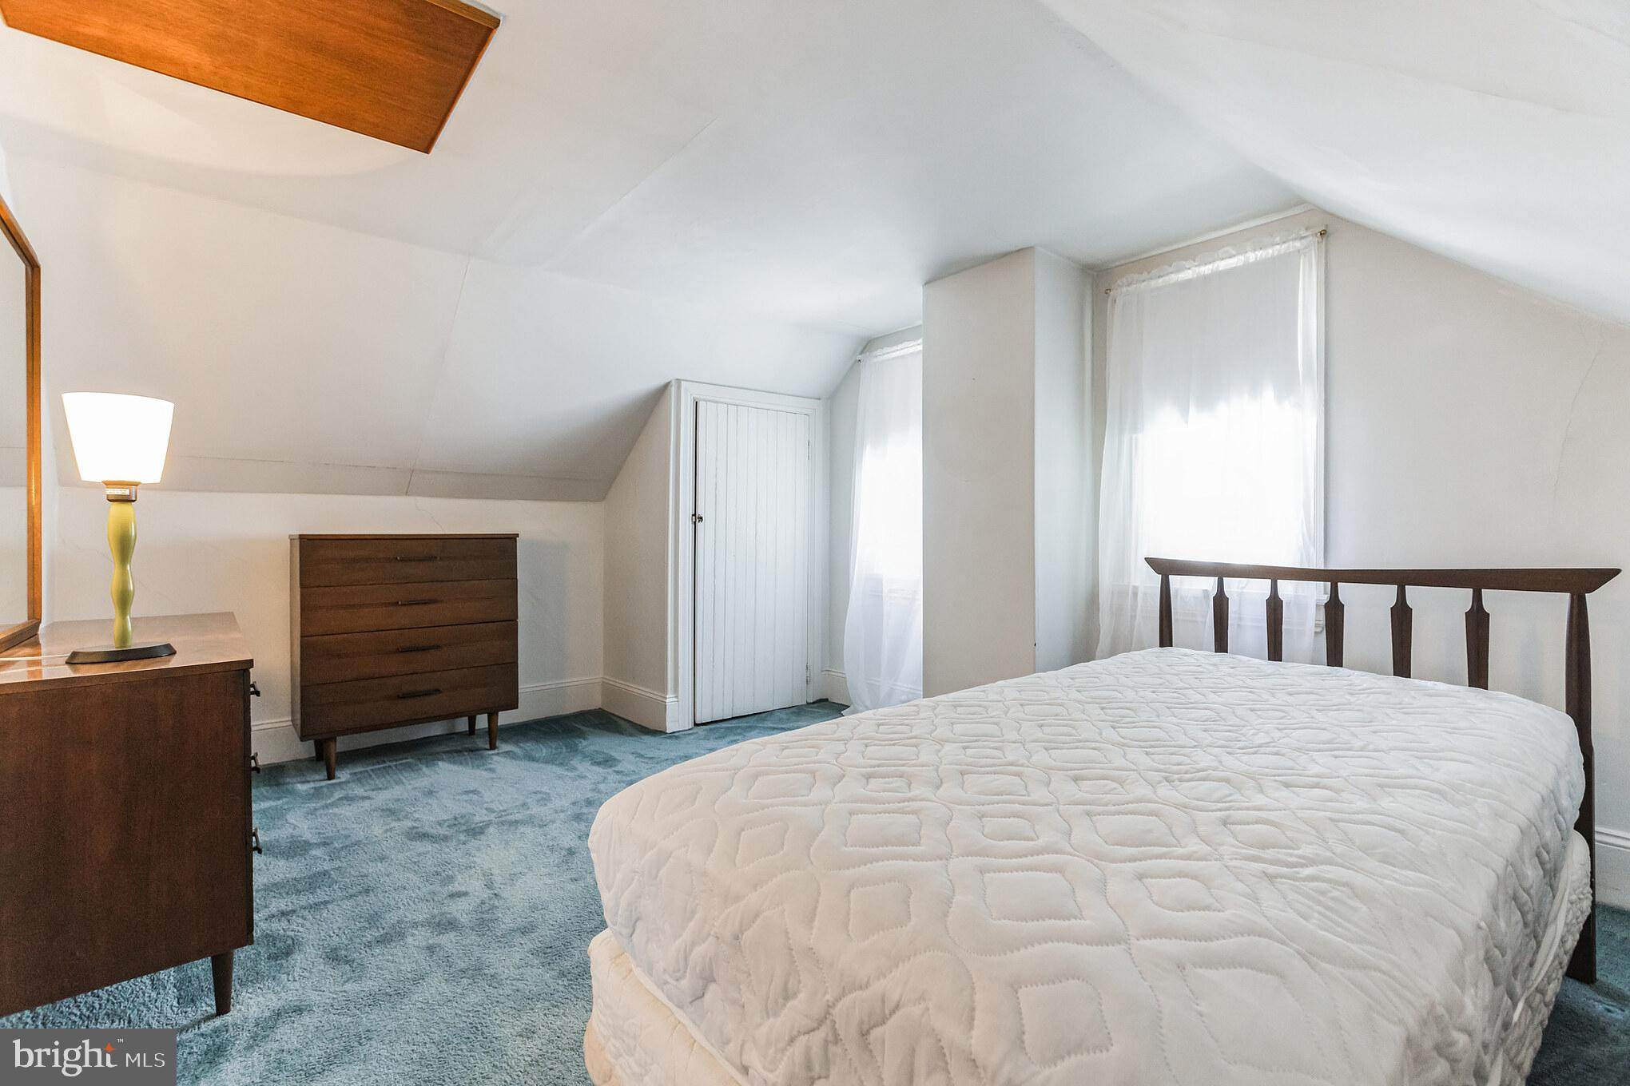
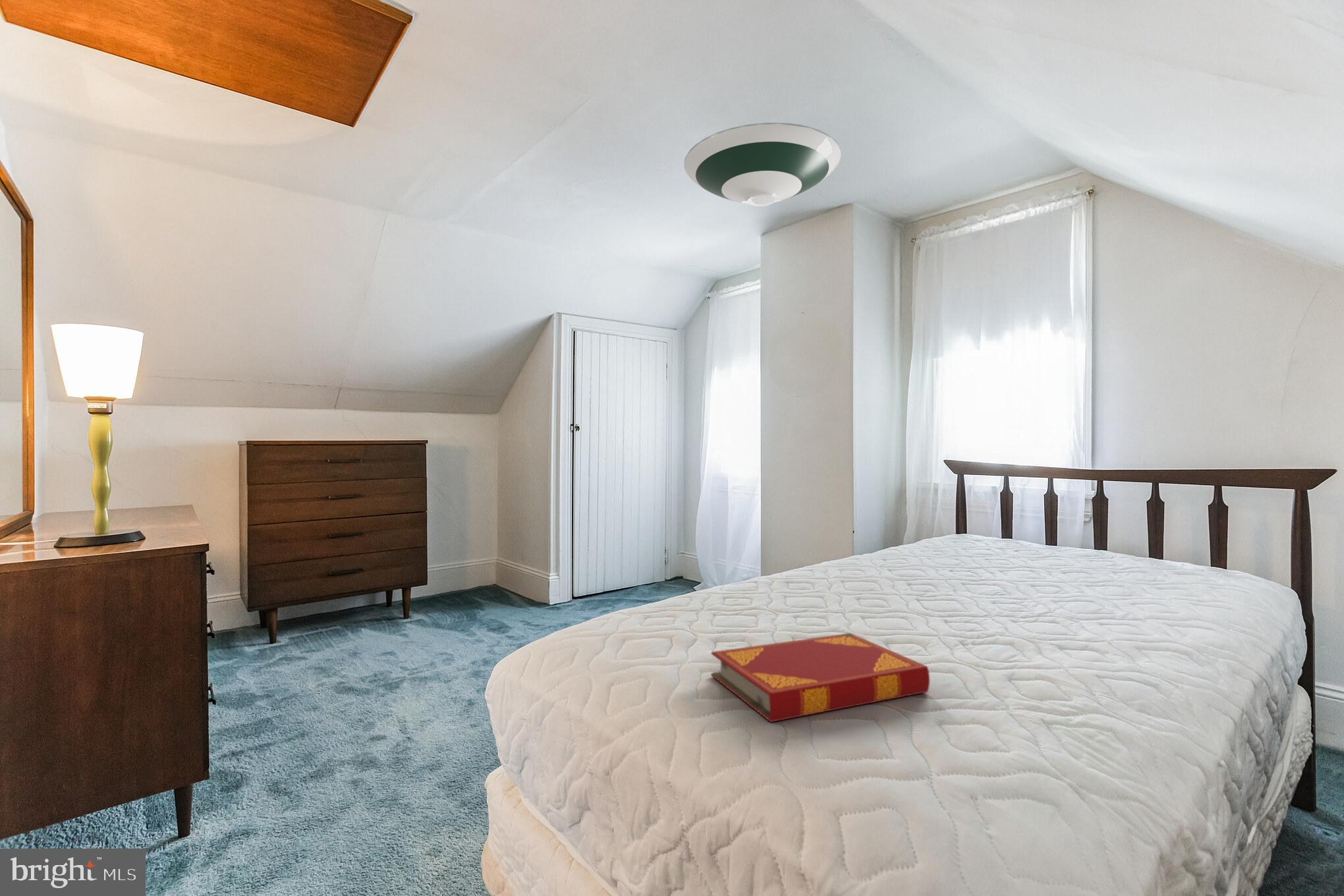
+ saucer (761, 182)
+ hardback book (816, 671)
